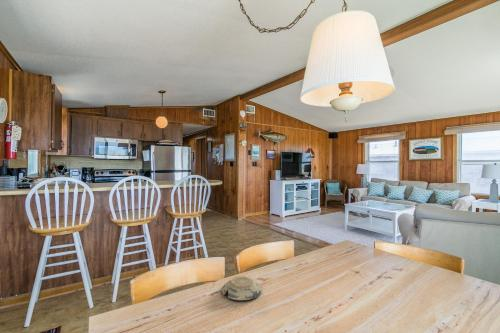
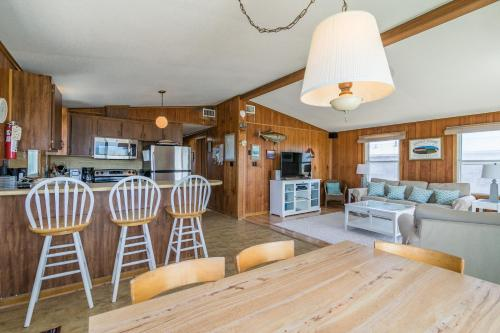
- decorative bowl (241, 285)
